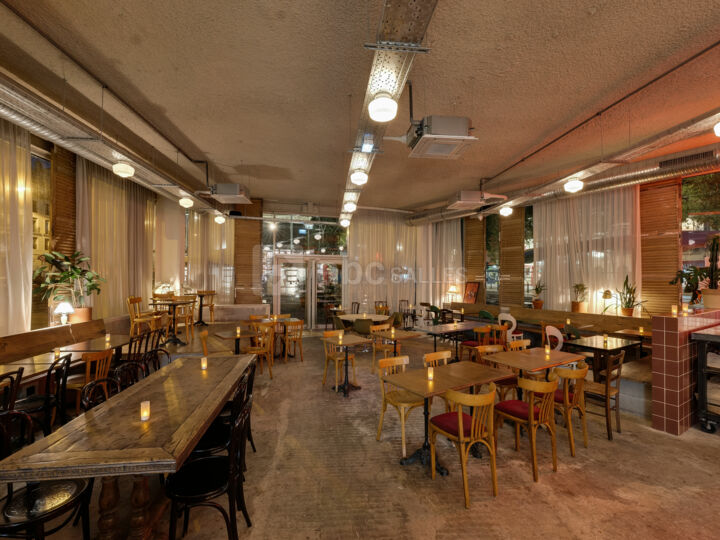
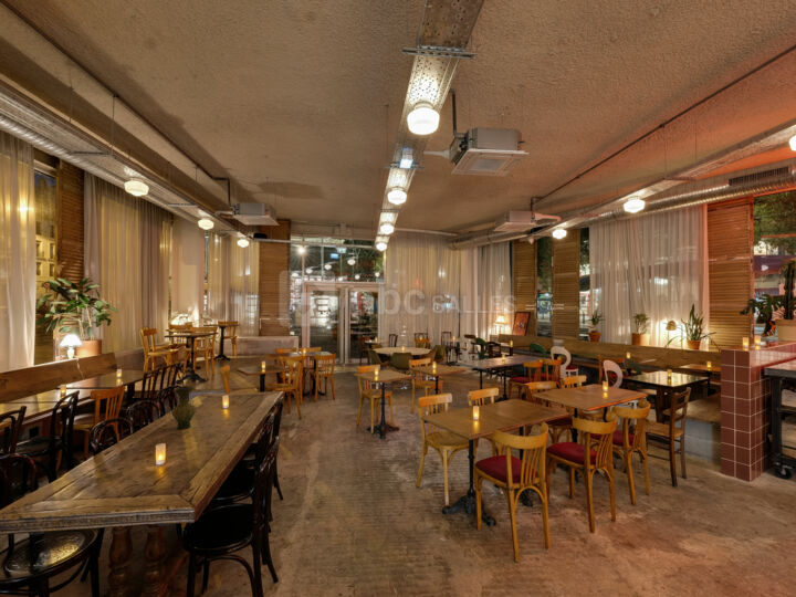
+ vase (184, 407)
